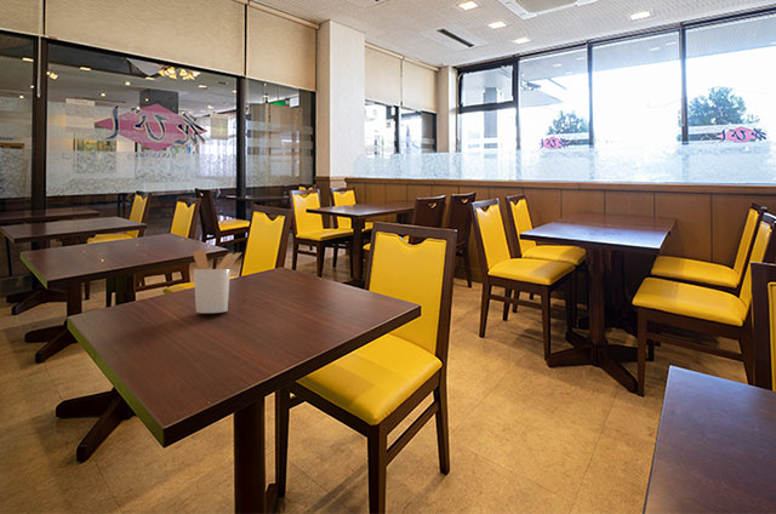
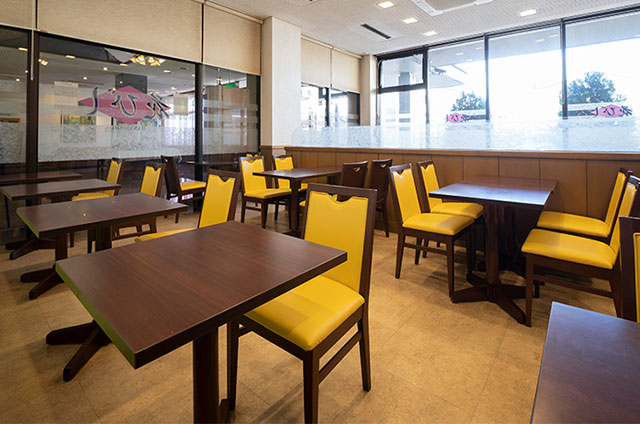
- utensil holder (218, 279)
